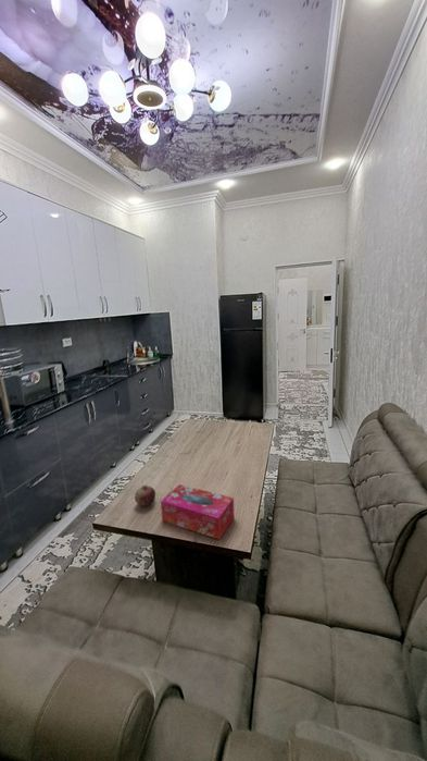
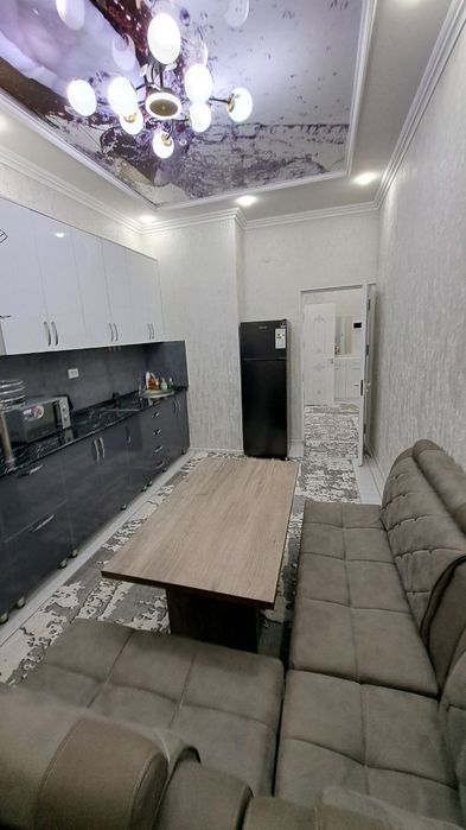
- fruit (145, 494)
- tissue box (197, 508)
